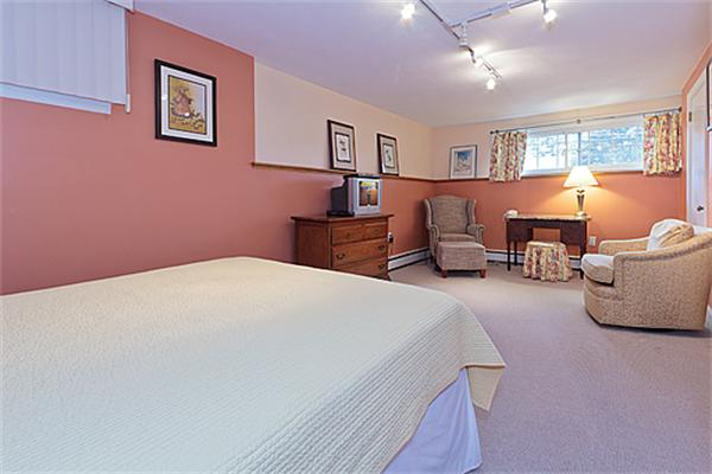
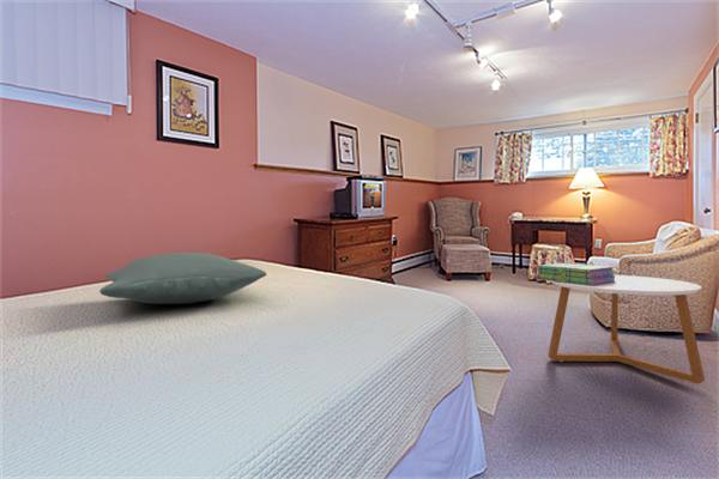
+ coffee table (616, 321)
+ pillow (182, 277)
+ stack of books (574, 273)
